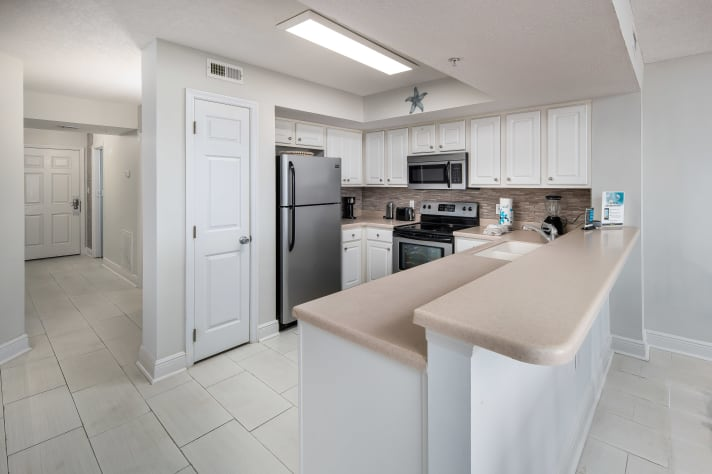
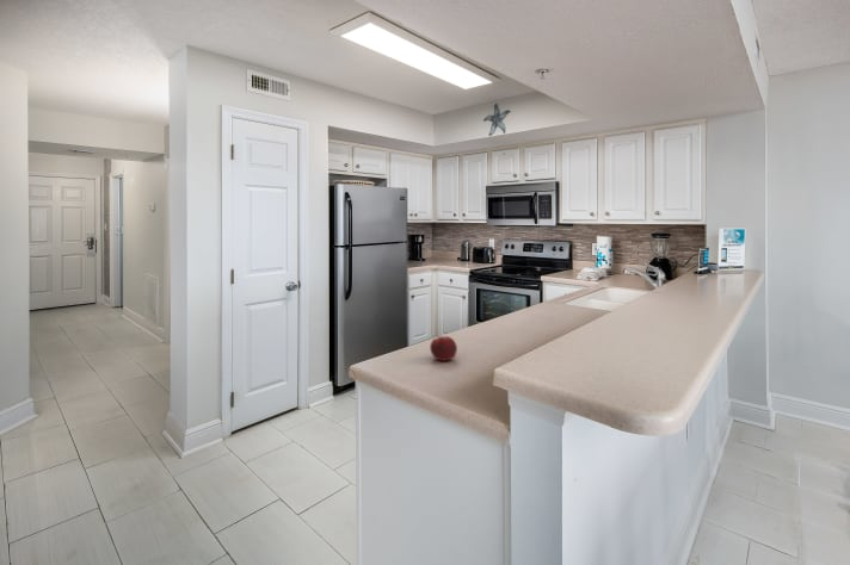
+ fruit (443, 347)
